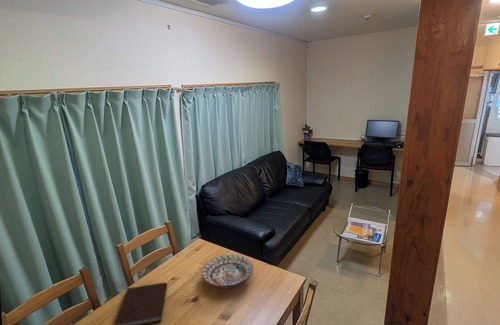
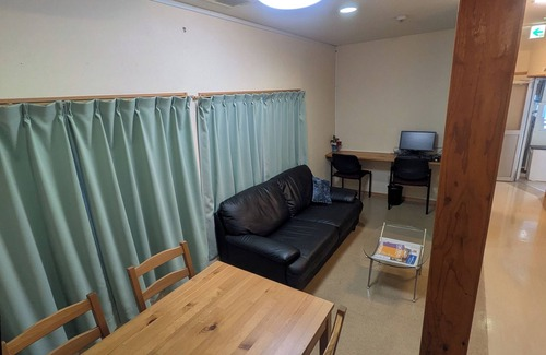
- decorative bowl (228, 274)
- notebook (143, 304)
